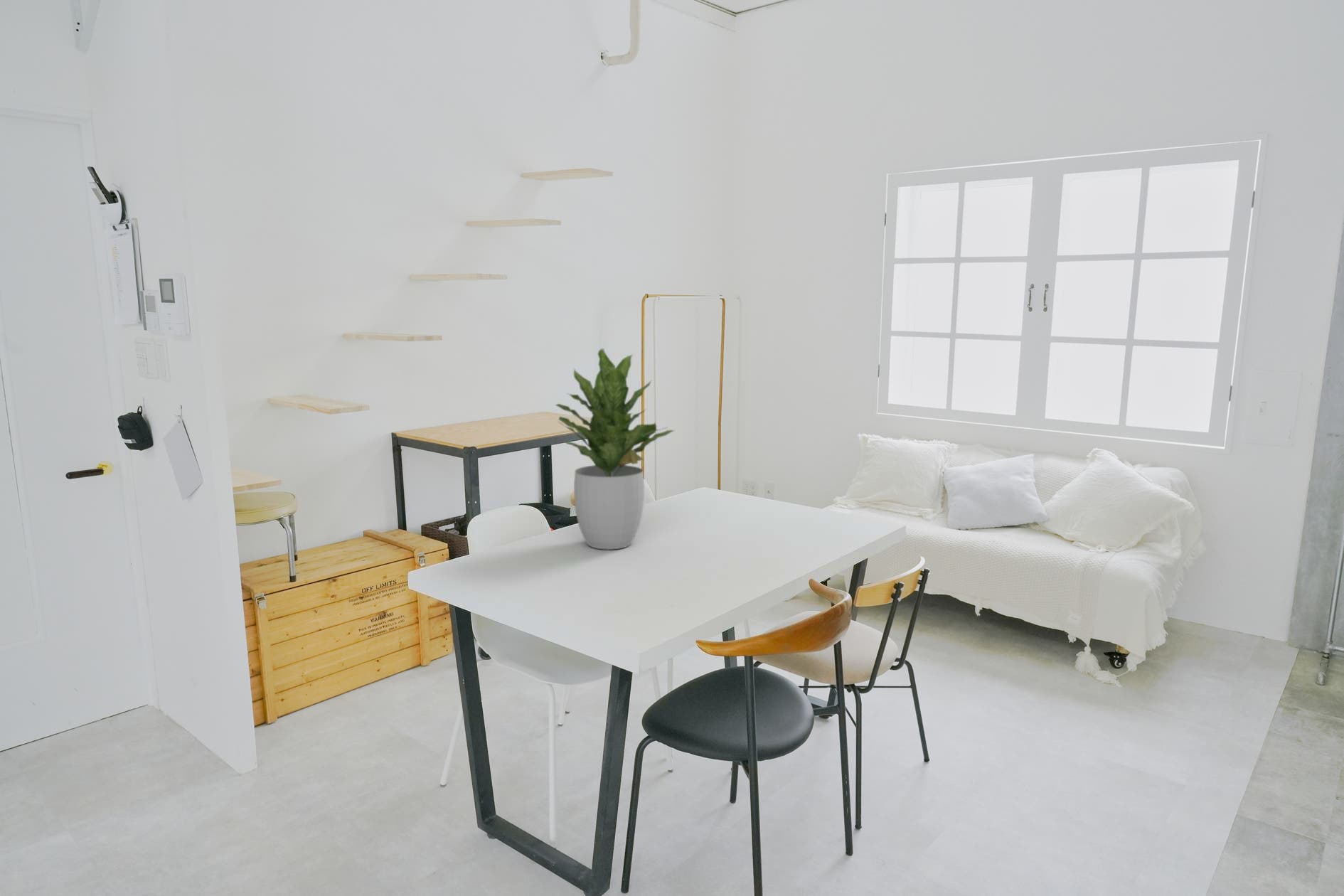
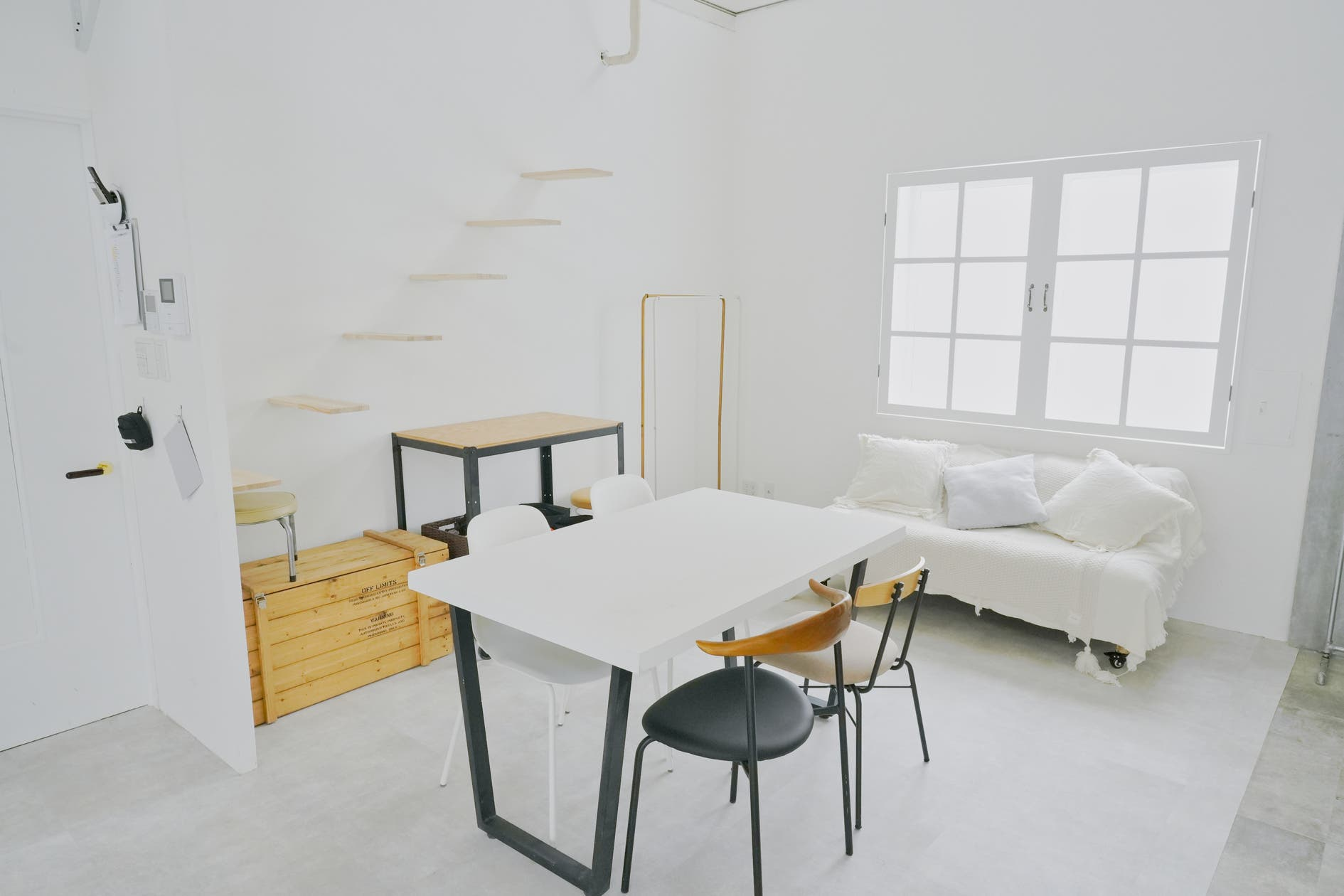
- potted plant (609, 447)
